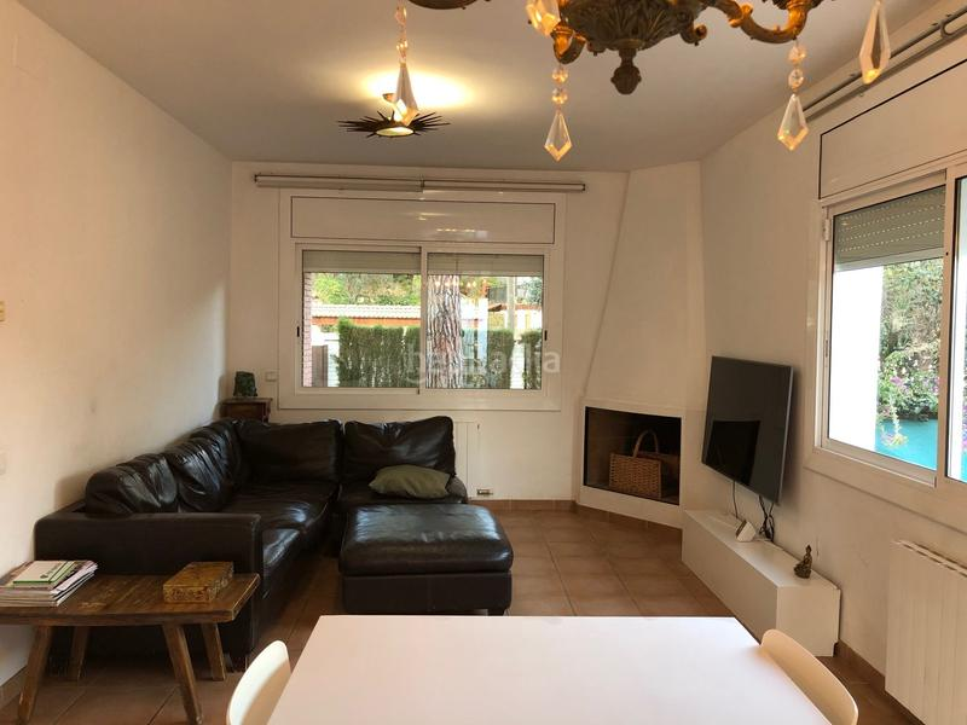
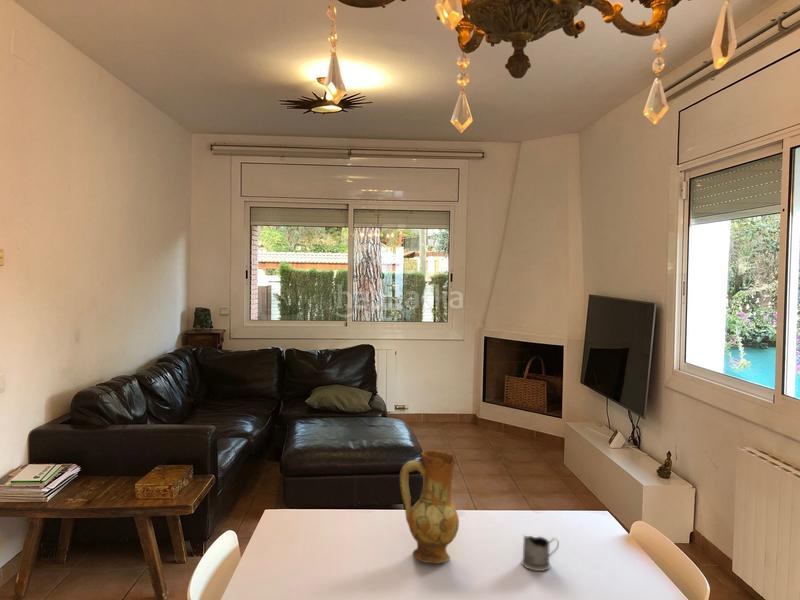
+ tea glass holder (540, 549)
+ ceramic jug (430, 506)
